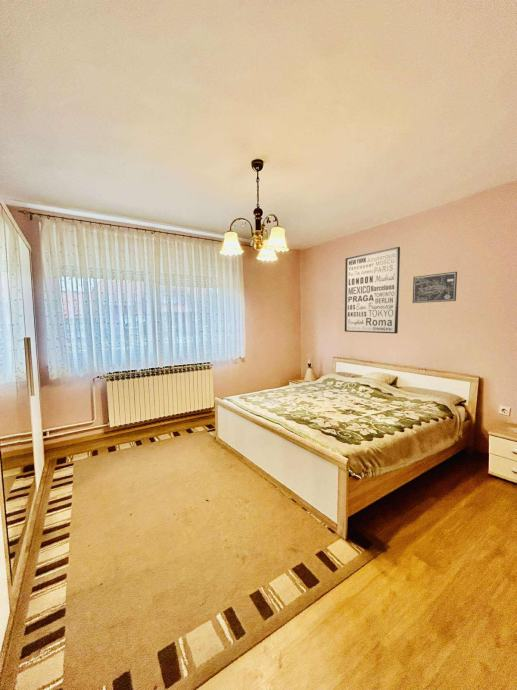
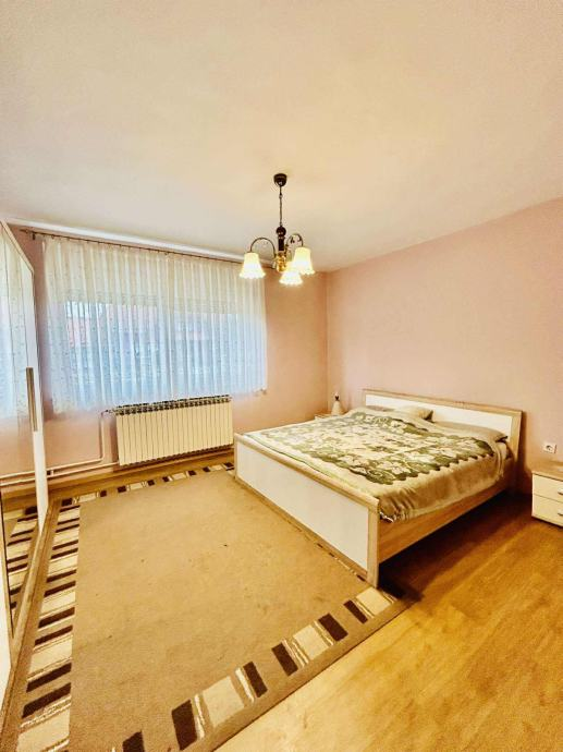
- wall art (369, 293)
- wall art (433, 288)
